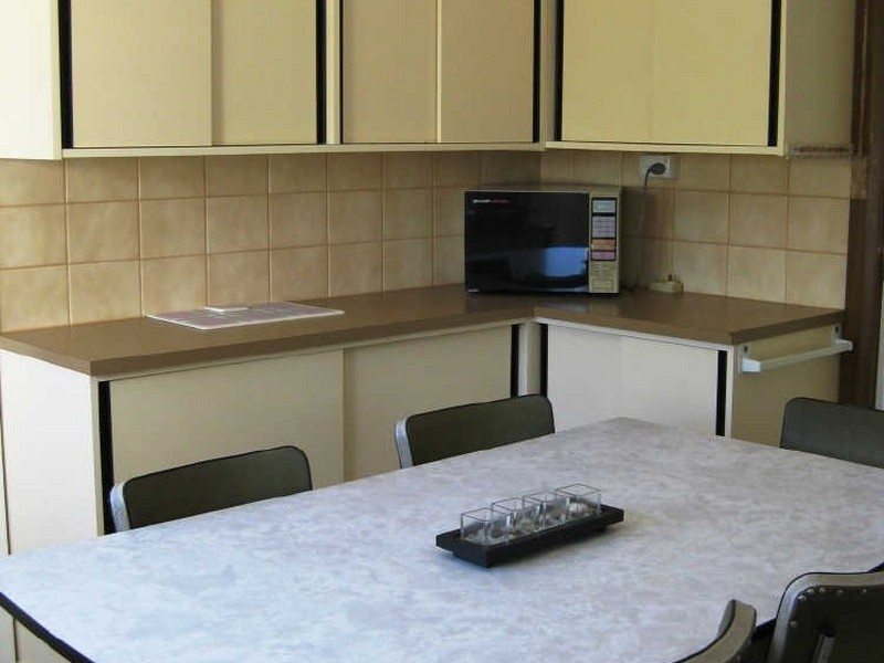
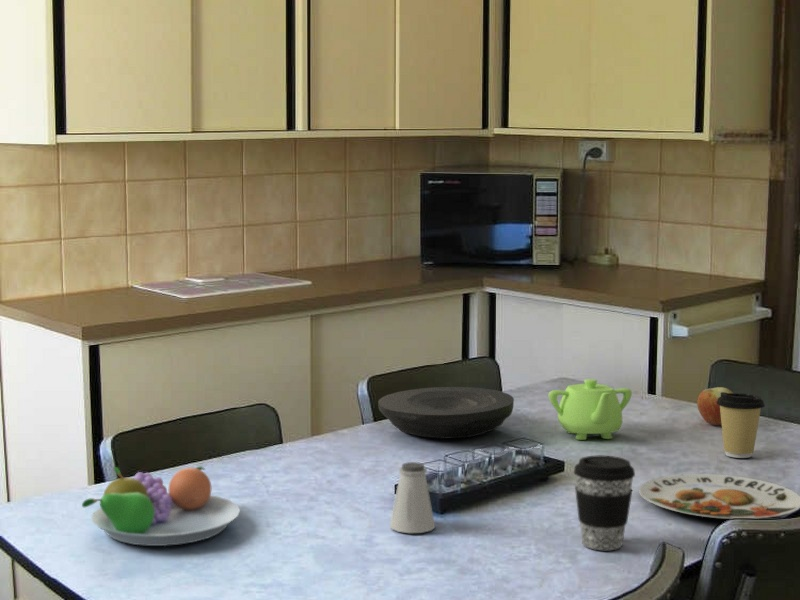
+ coffee cup (739, 424)
+ fruit bowl (159, 499)
+ saltshaker (412, 495)
+ apple (717, 405)
+ plate (445, 413)
+ teapot (592, 408)
+ coffee cup (603, 502)
+ plate (719, 497)
